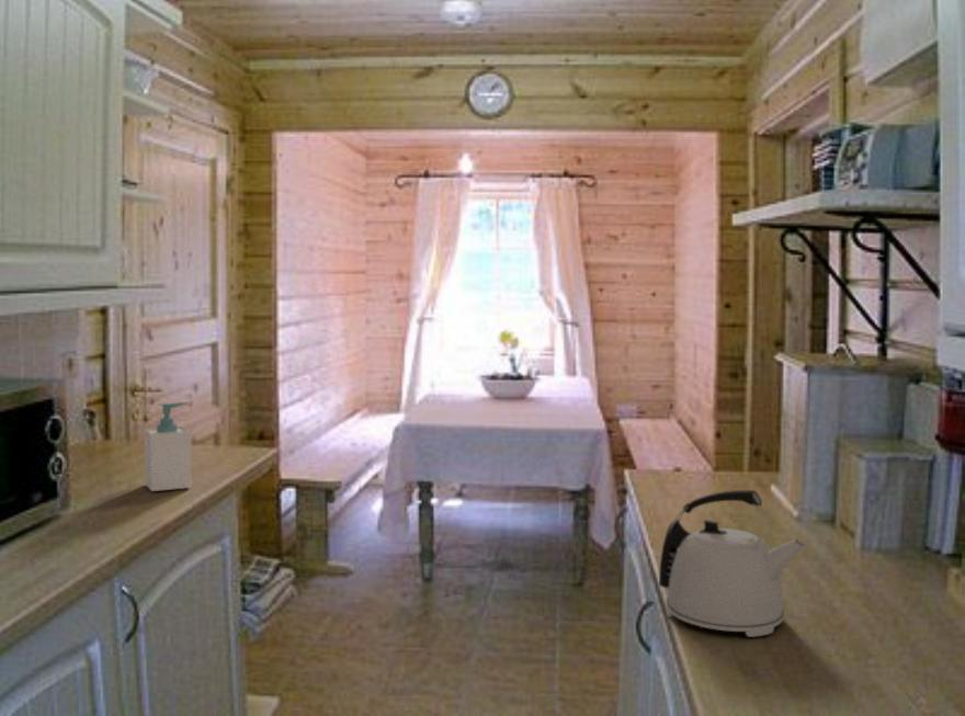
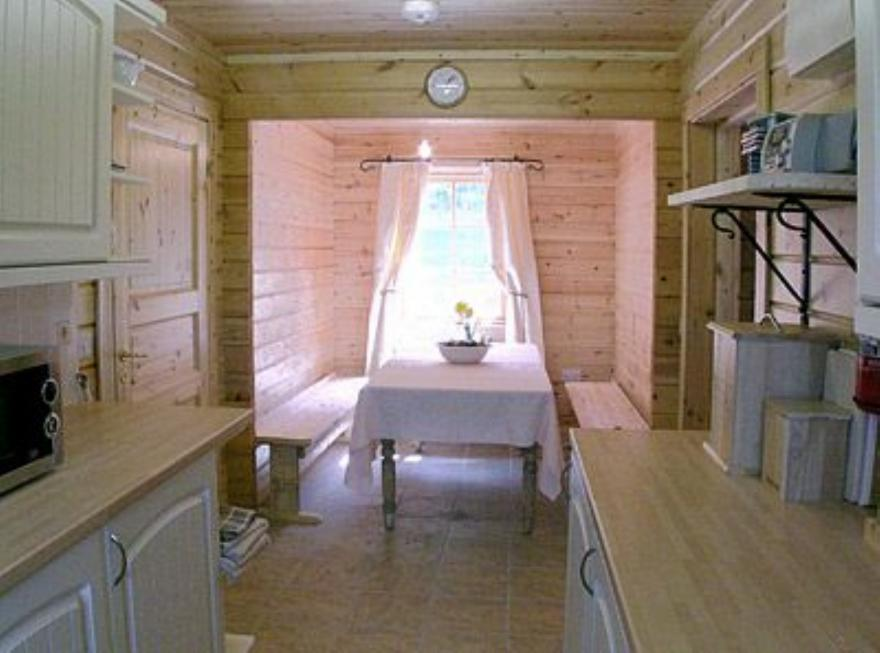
- kettle (729, 552)
- soap bottle (167, 444)
